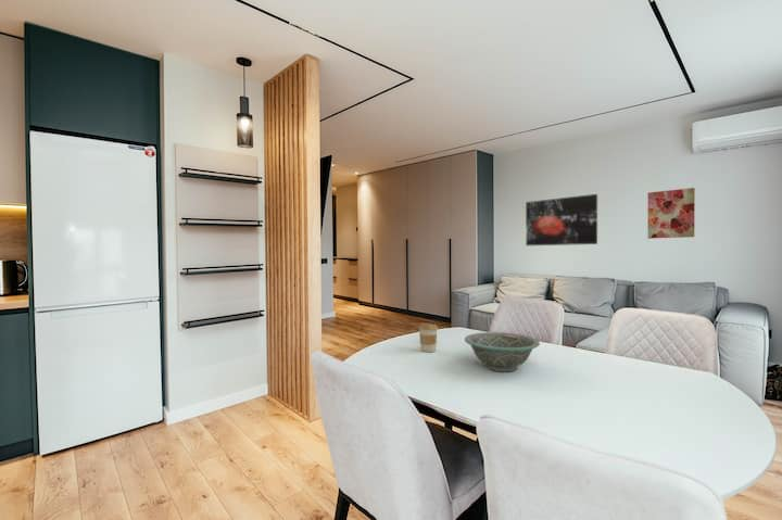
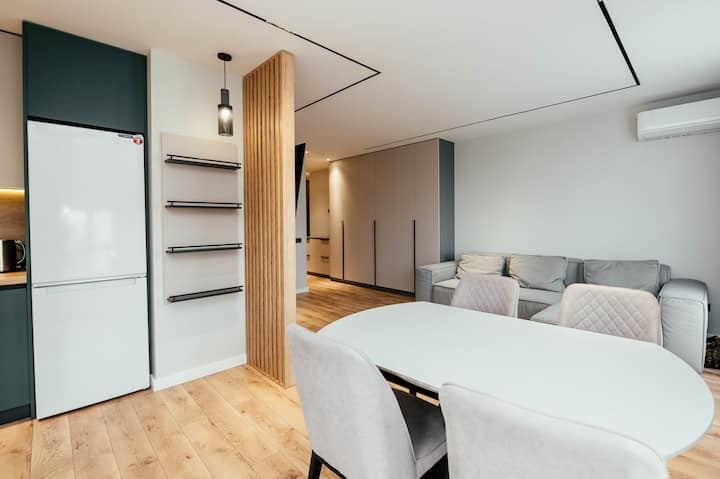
- wall art (670, 214)
- decorative bowl (501, 353)
- coffee cup (428, 337)
- wall art (559, 221)
